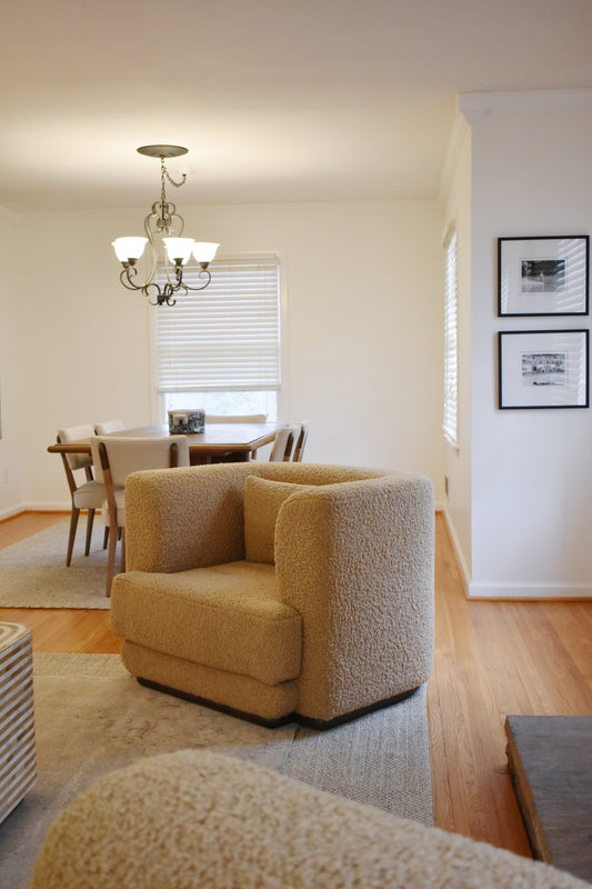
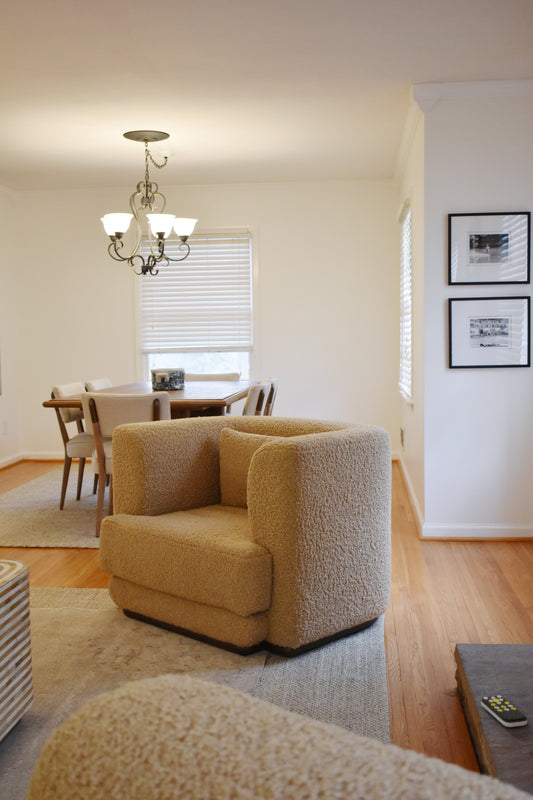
+ remote control (503, 710)
